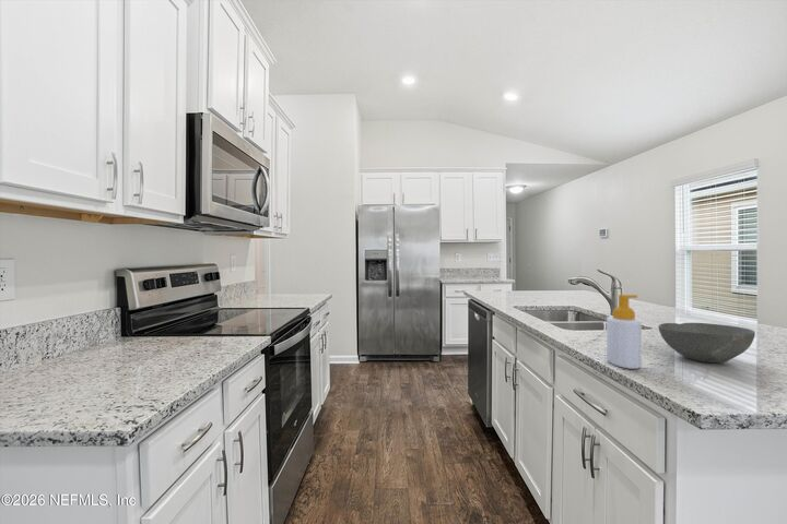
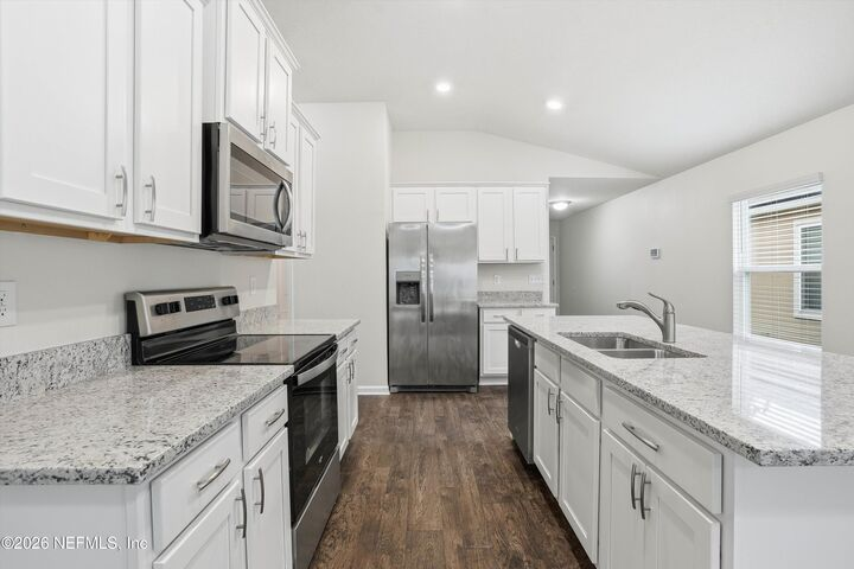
- bowl (703, 343)
- soap bottle (623, 329)
